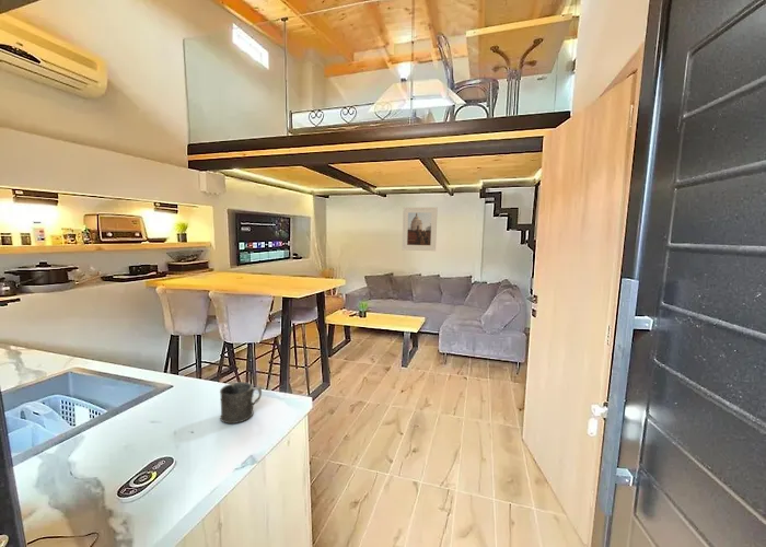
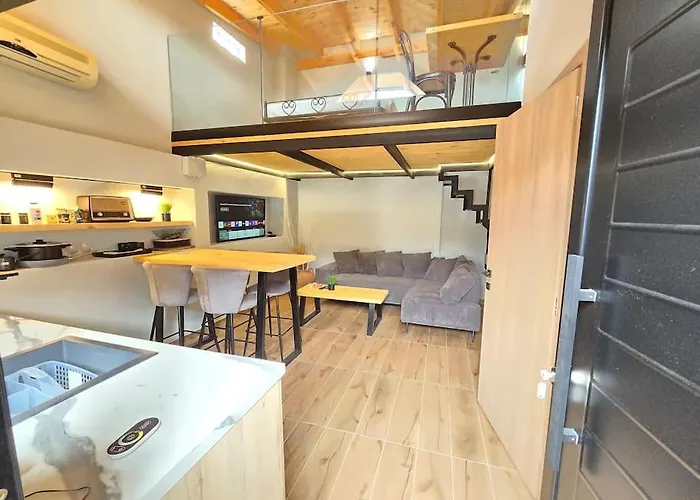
- mug (241, 400)
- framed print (419, 229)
